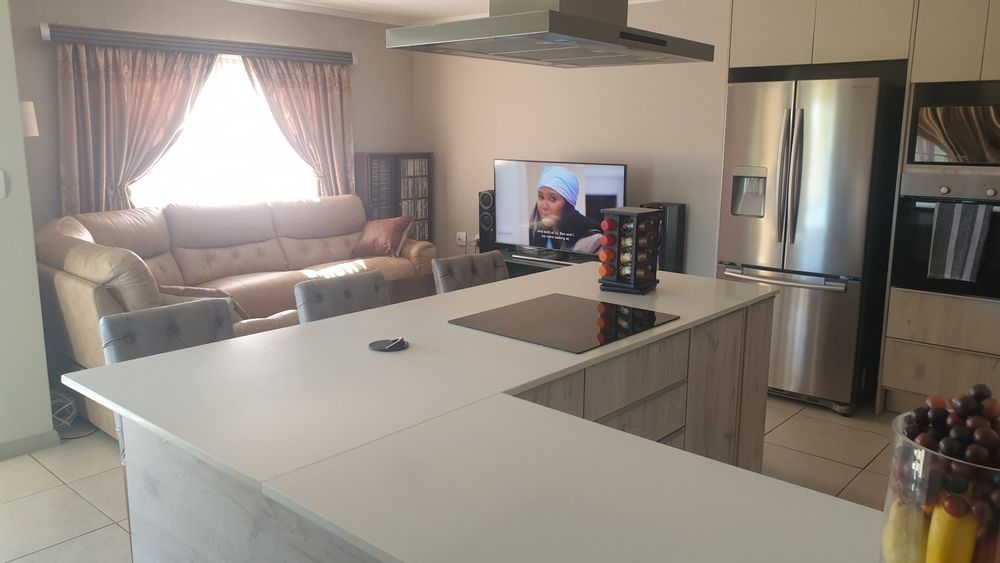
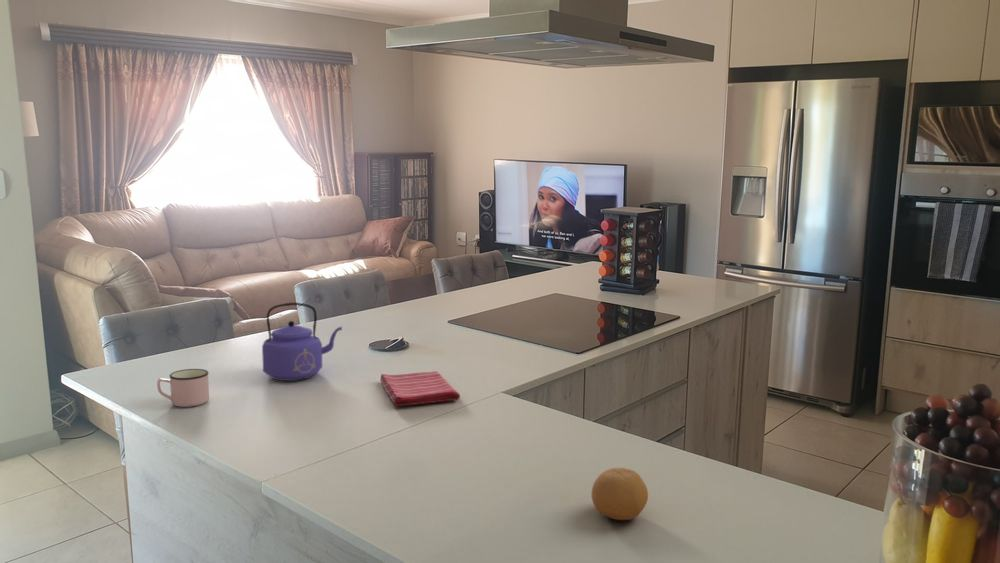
+ mug (183, 388)
+ kettle (302, 338)
+ dish towel (418, 386)
+ fruit (619, 493)
